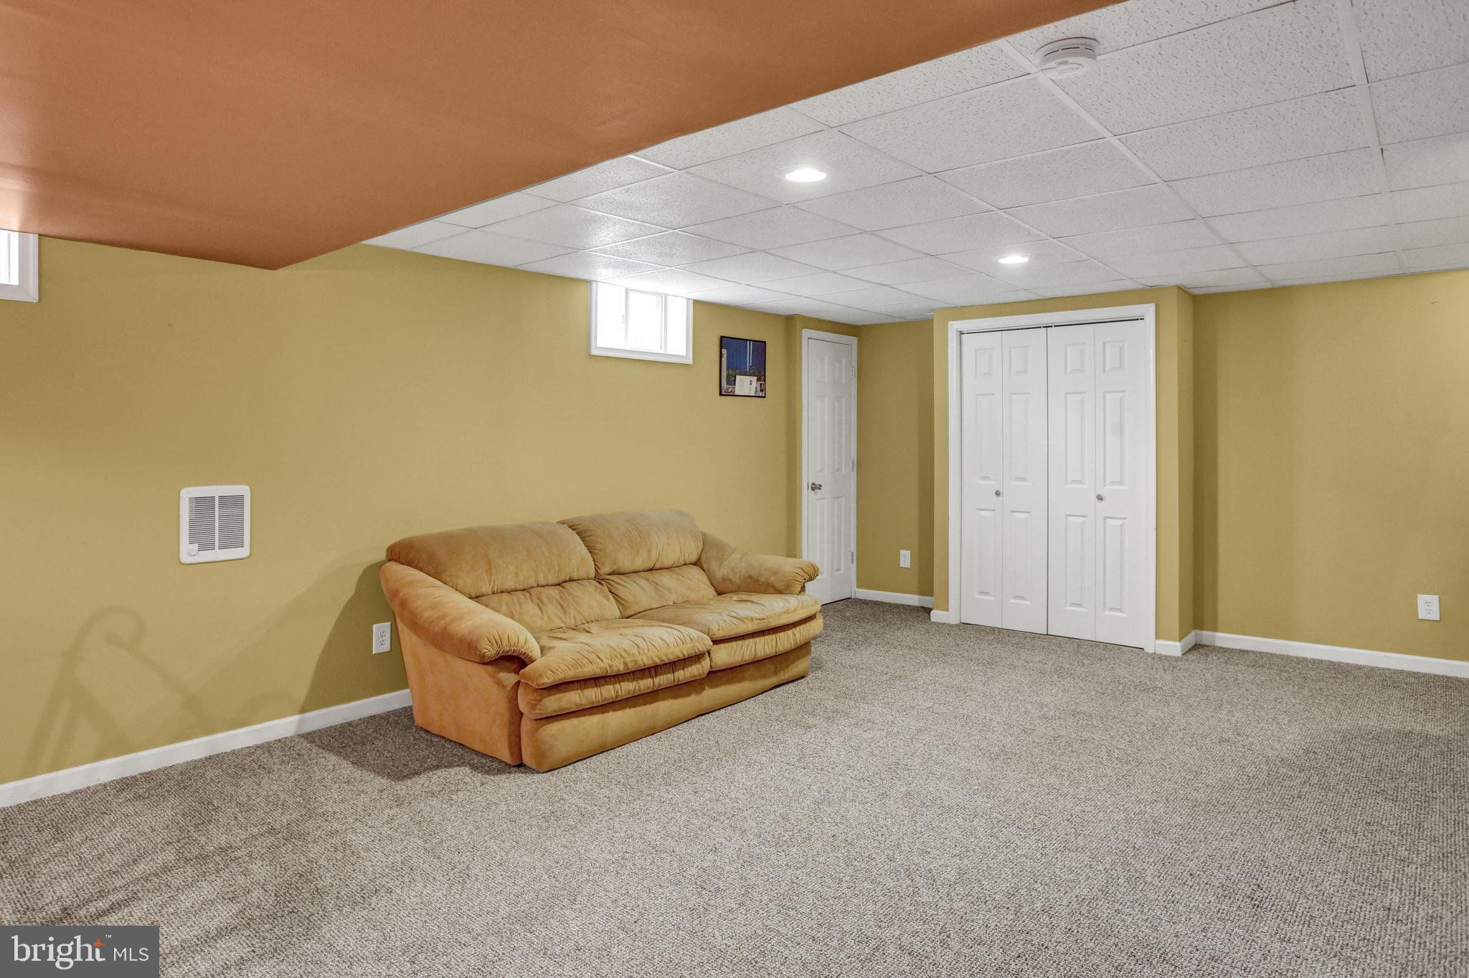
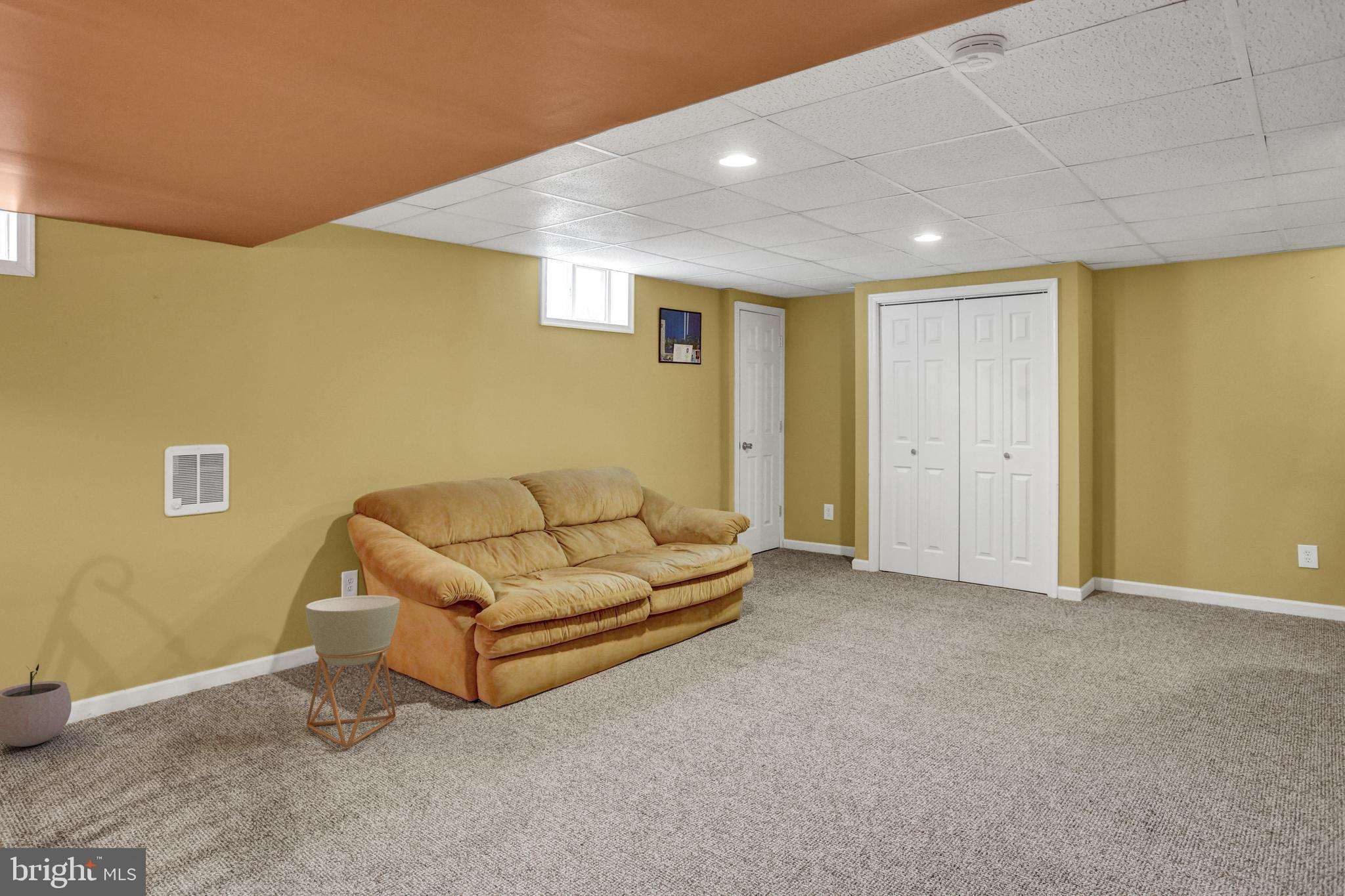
+ planter (352, 665)
+ plant pot (32, 704)
